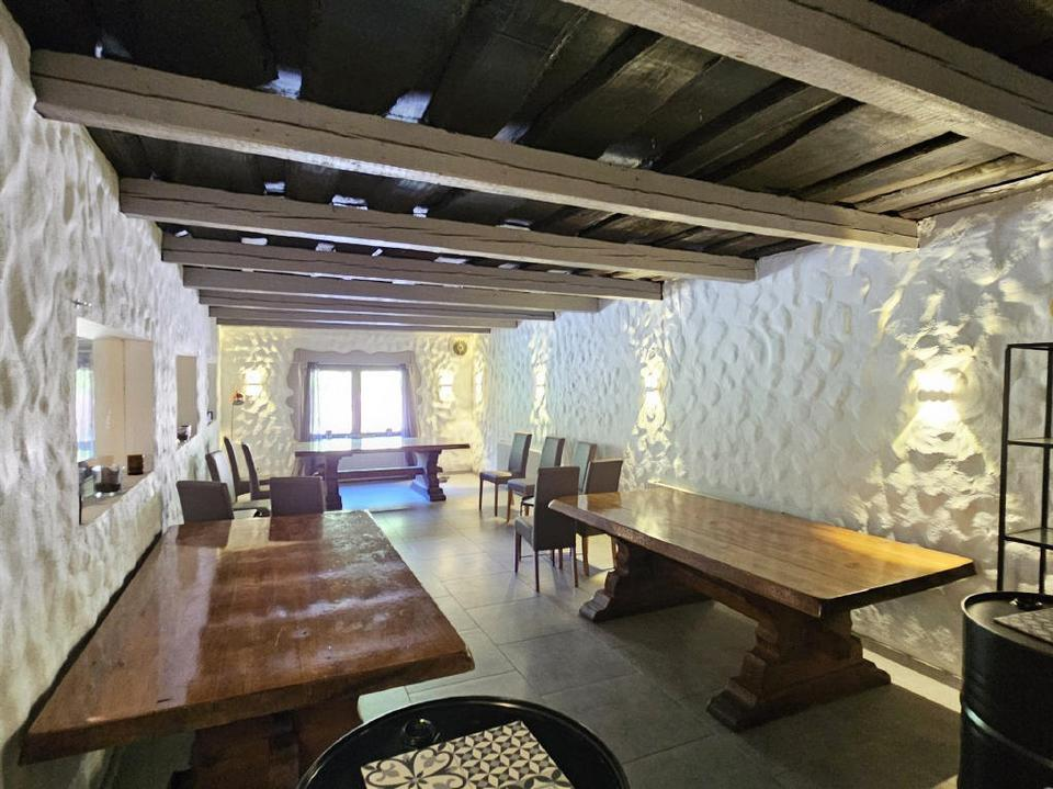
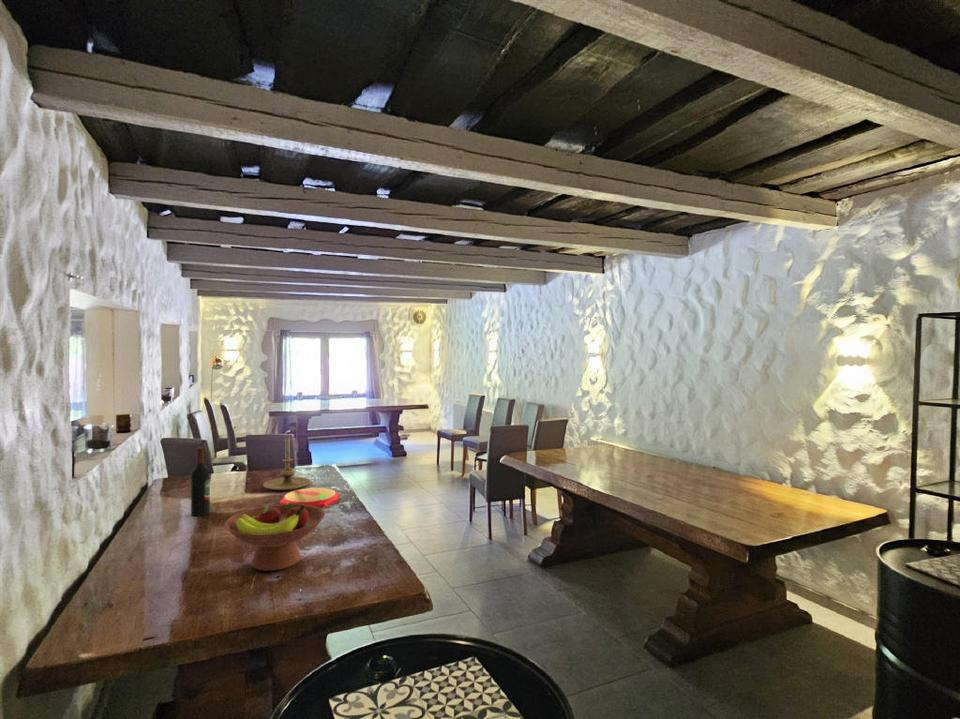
+ fruit bowl (276, 531)
+ wine bottle (200, 480)
+ candle holder (287, 460)
+ plate (310, 496)
